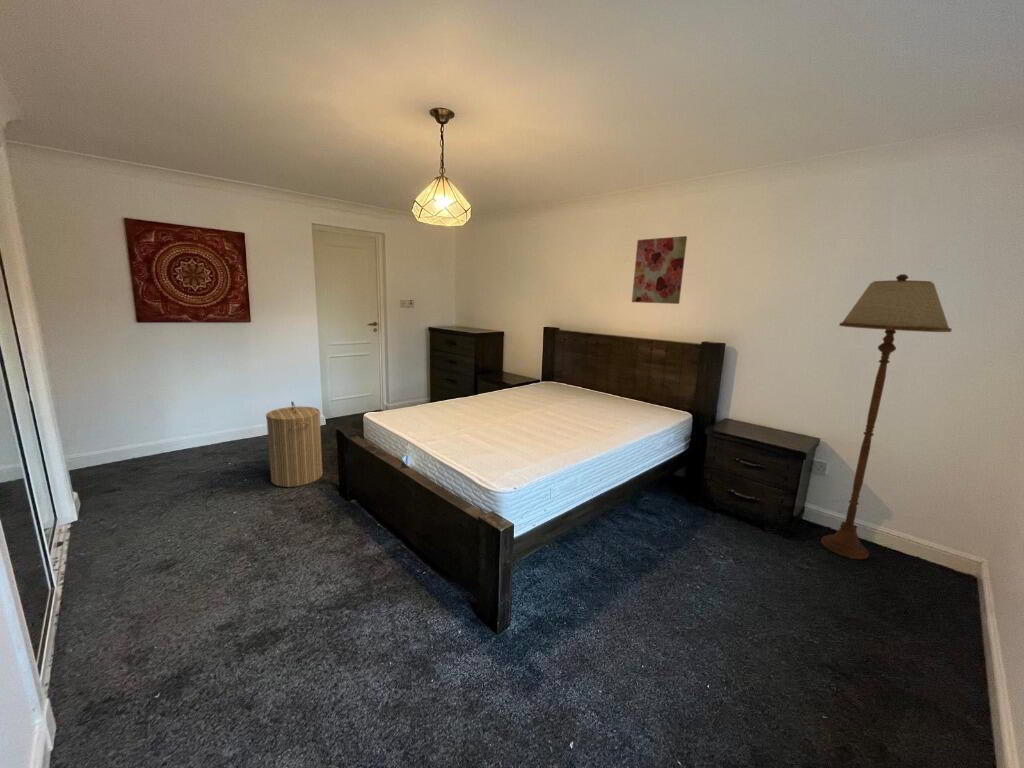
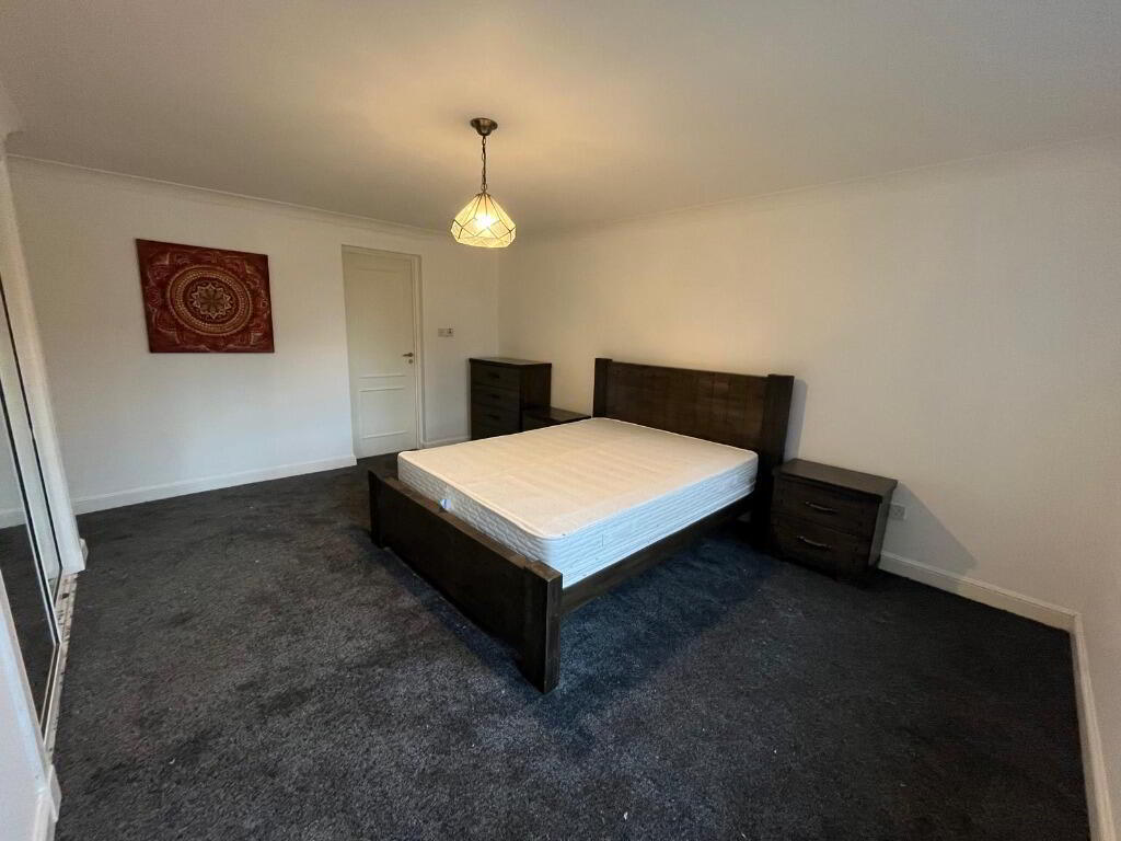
- floor lamp (871, 420)
- wall art (657, 271)
- laundry hamper (295, 440)
